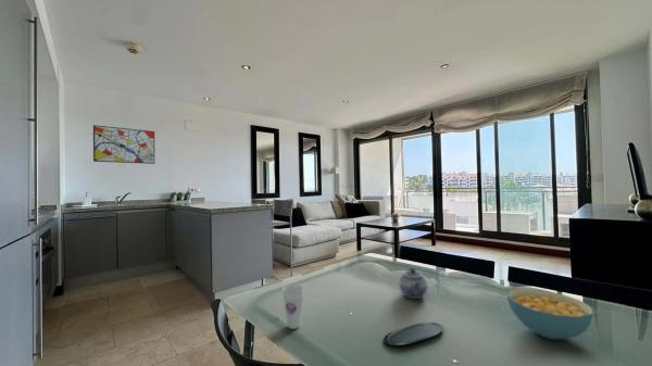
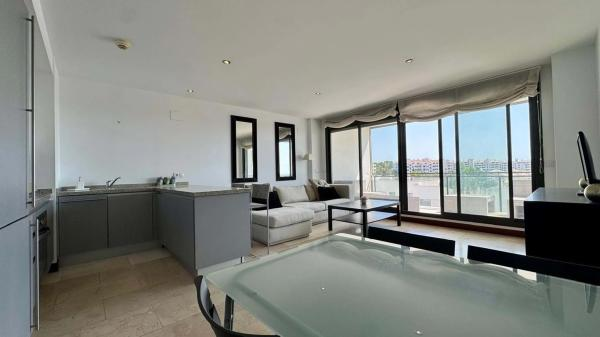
- teapot (413, 281)
- cup (293, 306)
- oval tray (414, 332)
- cereal bowl (548, 317)
- wall art (125, 146)
